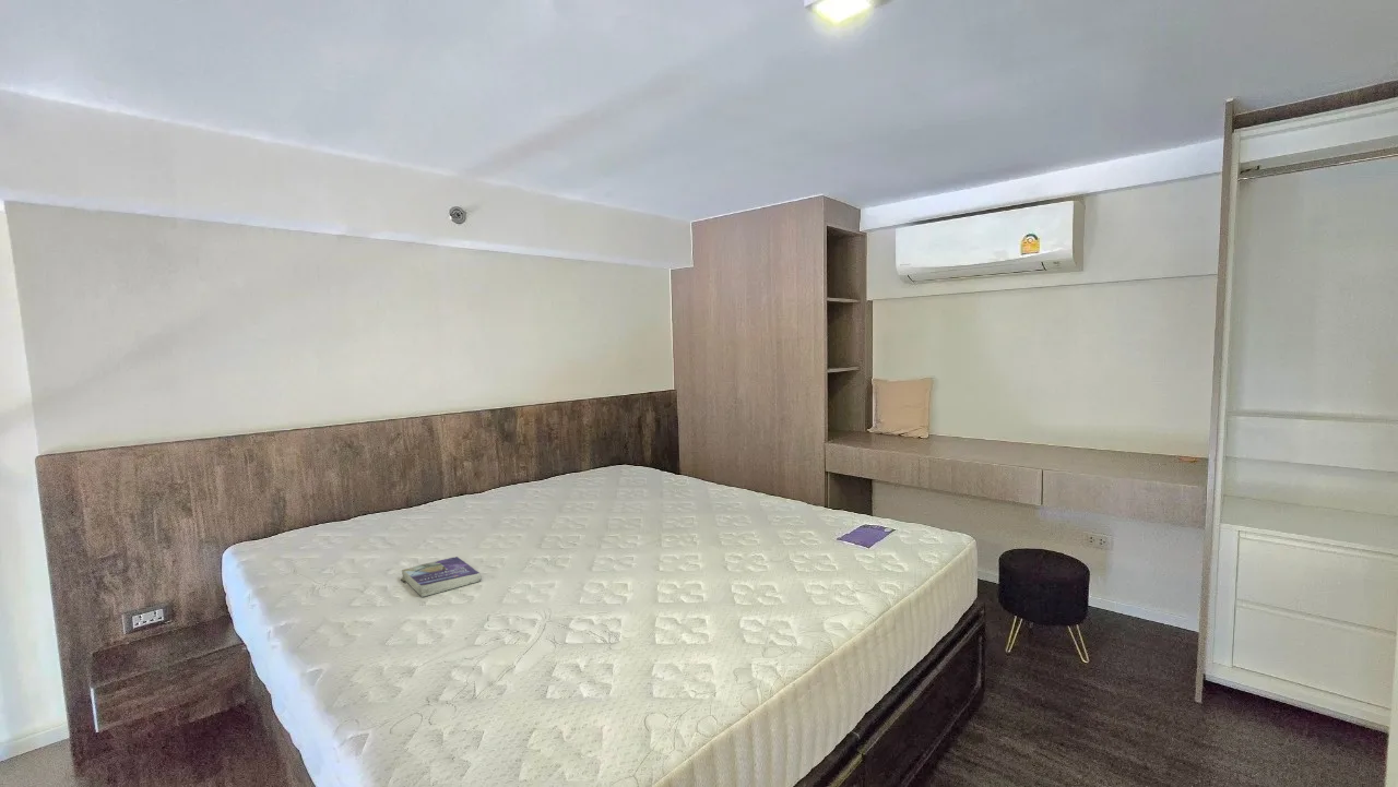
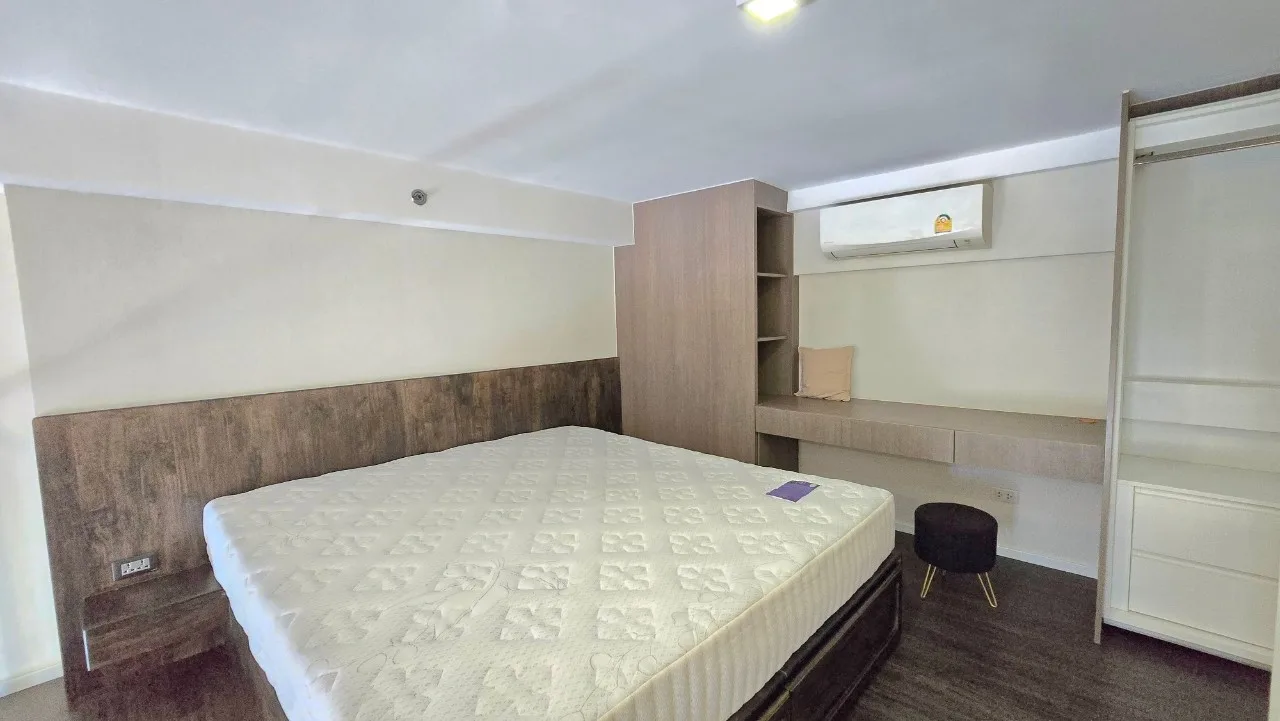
- book (440, 573)
